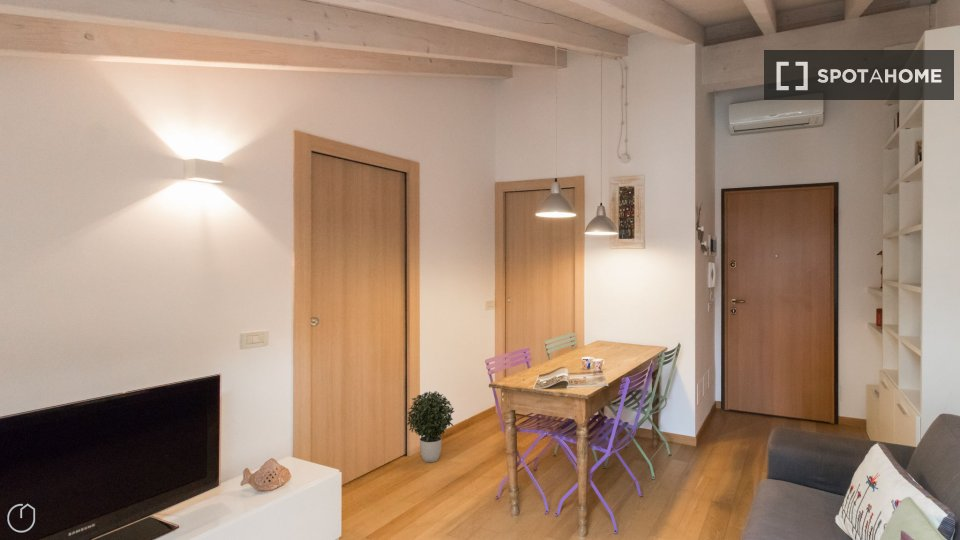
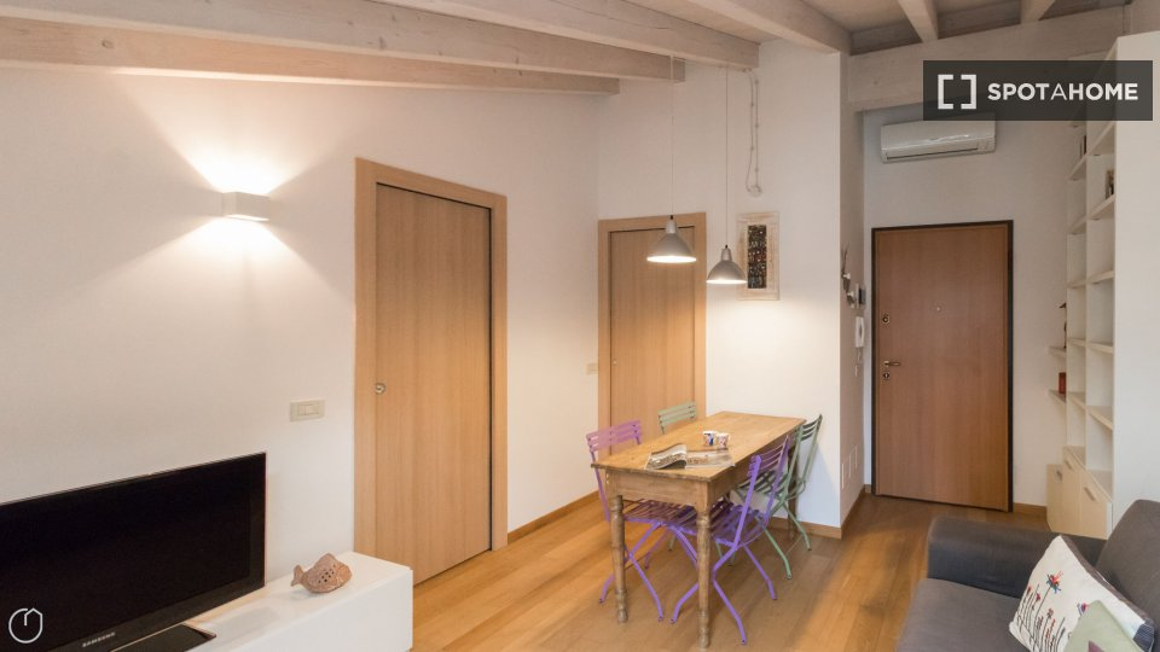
- potted plant (431, 425)
